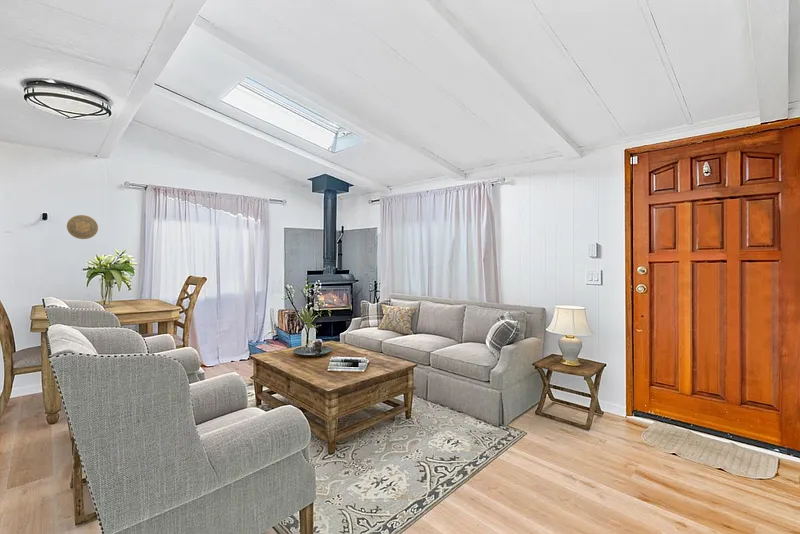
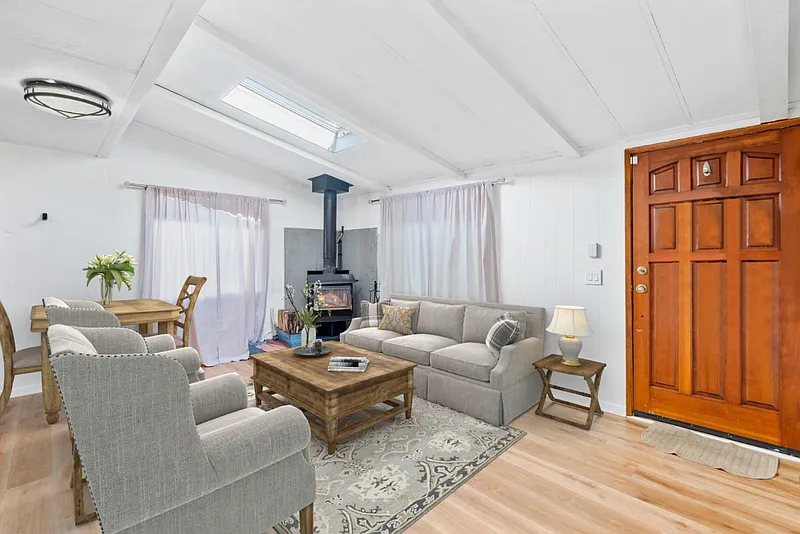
- decorative plate (82, 227)
